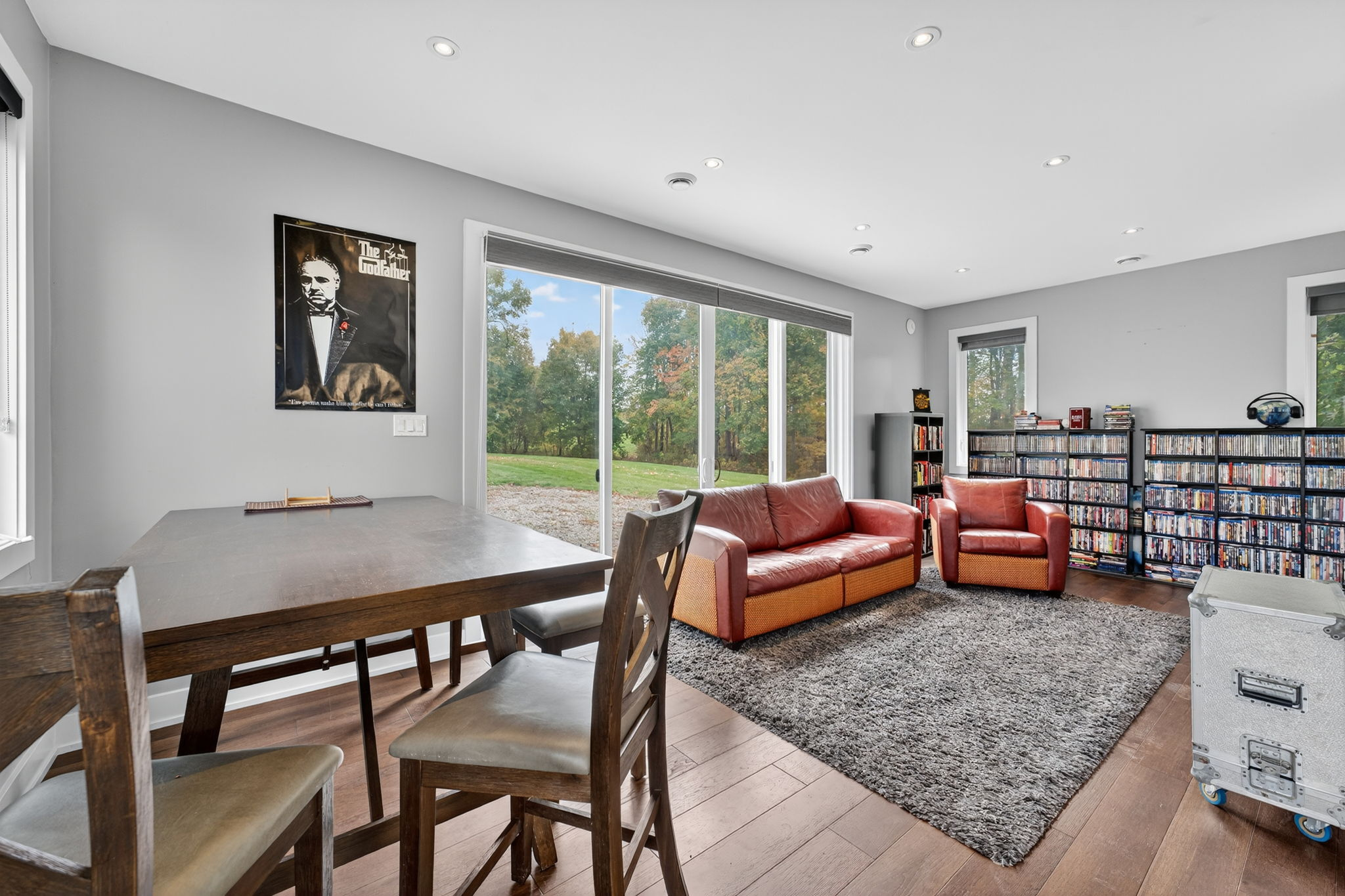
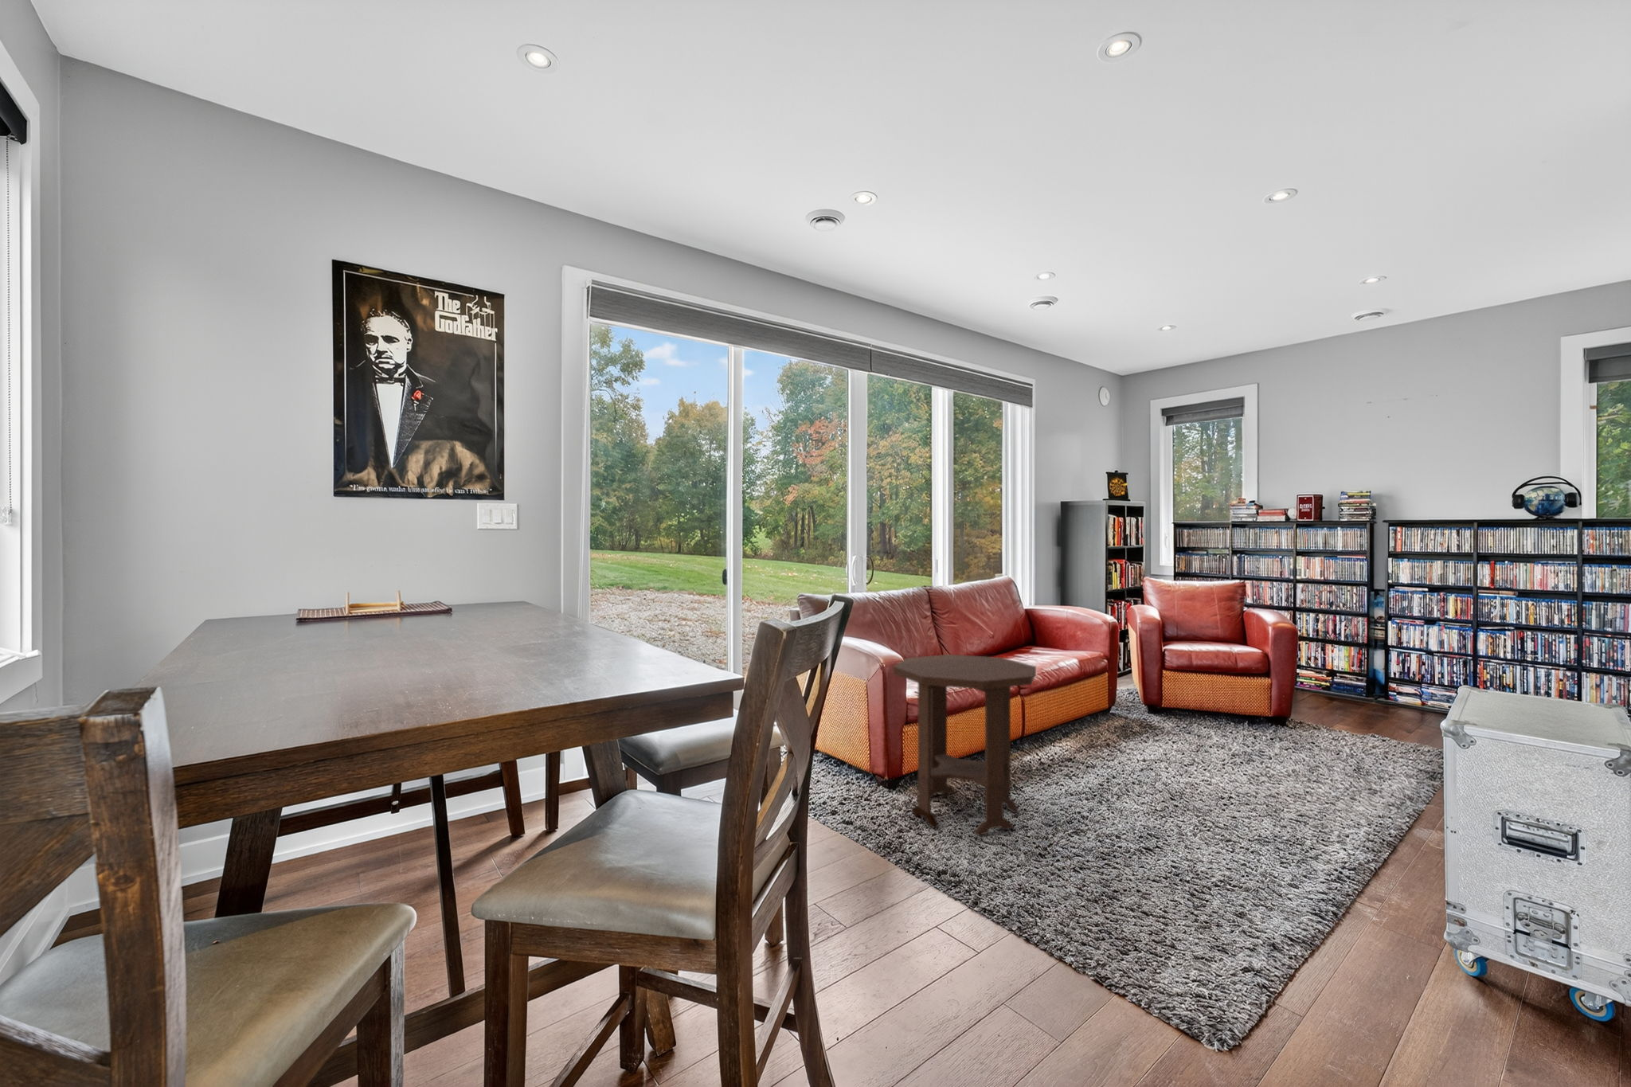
+ side table (946, 739)
